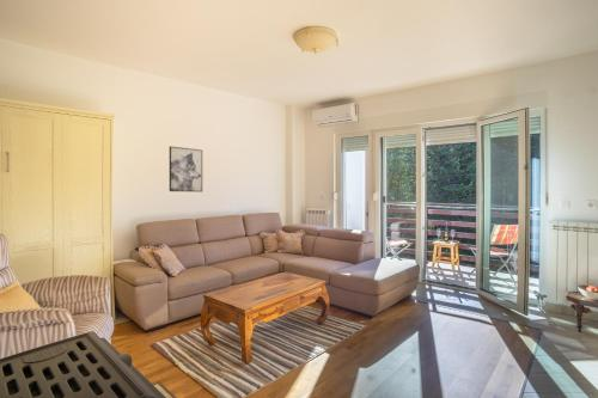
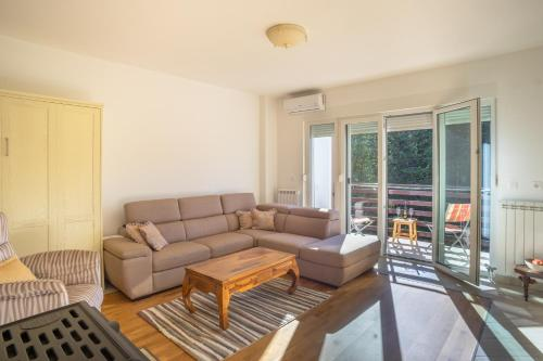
- wall art (185, 170)
